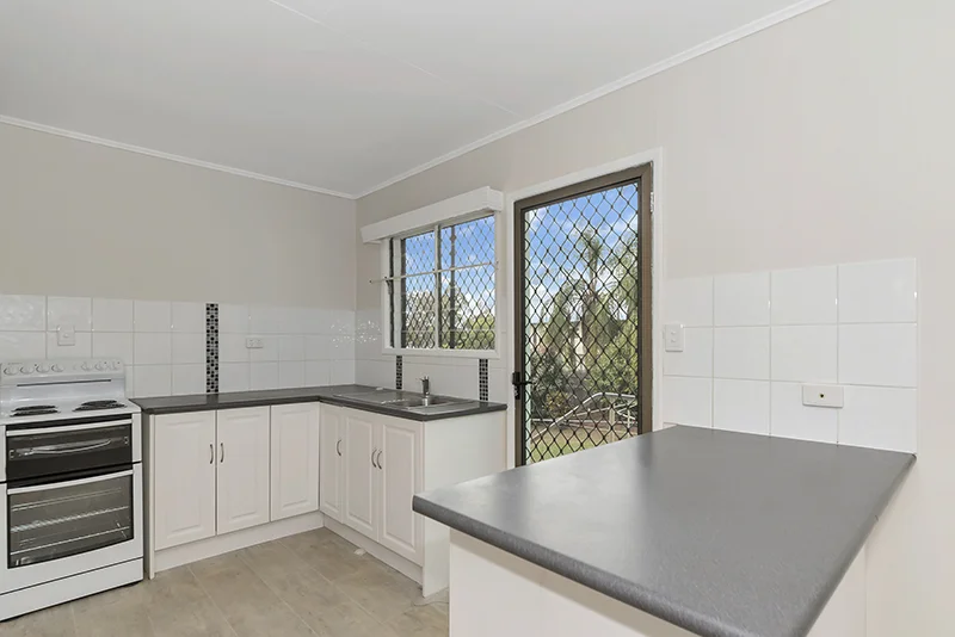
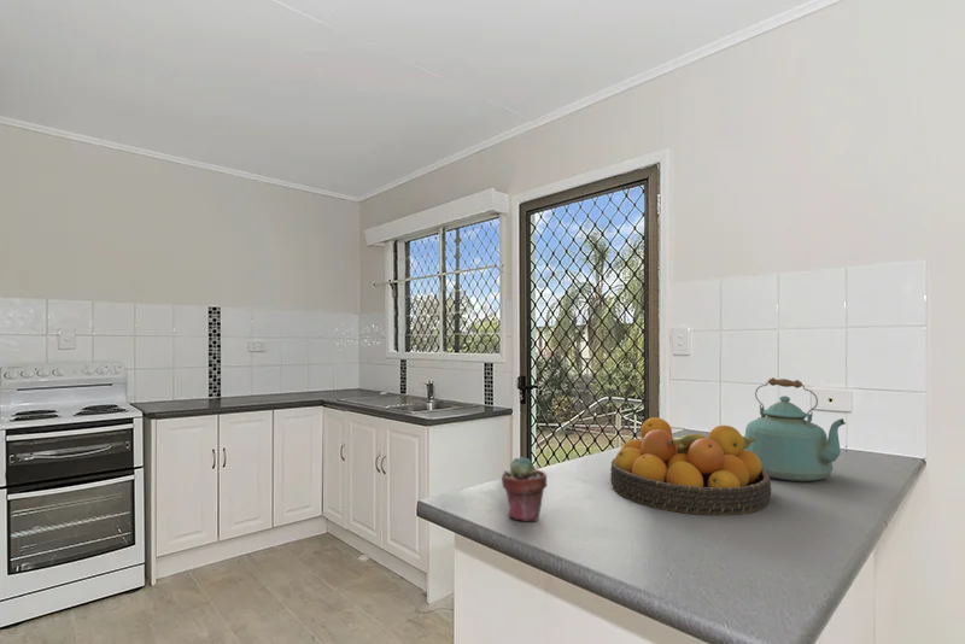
+ fruit bowl (686, 456)
+ kettle (793, 427)
+ potted succulent (524, 486)
